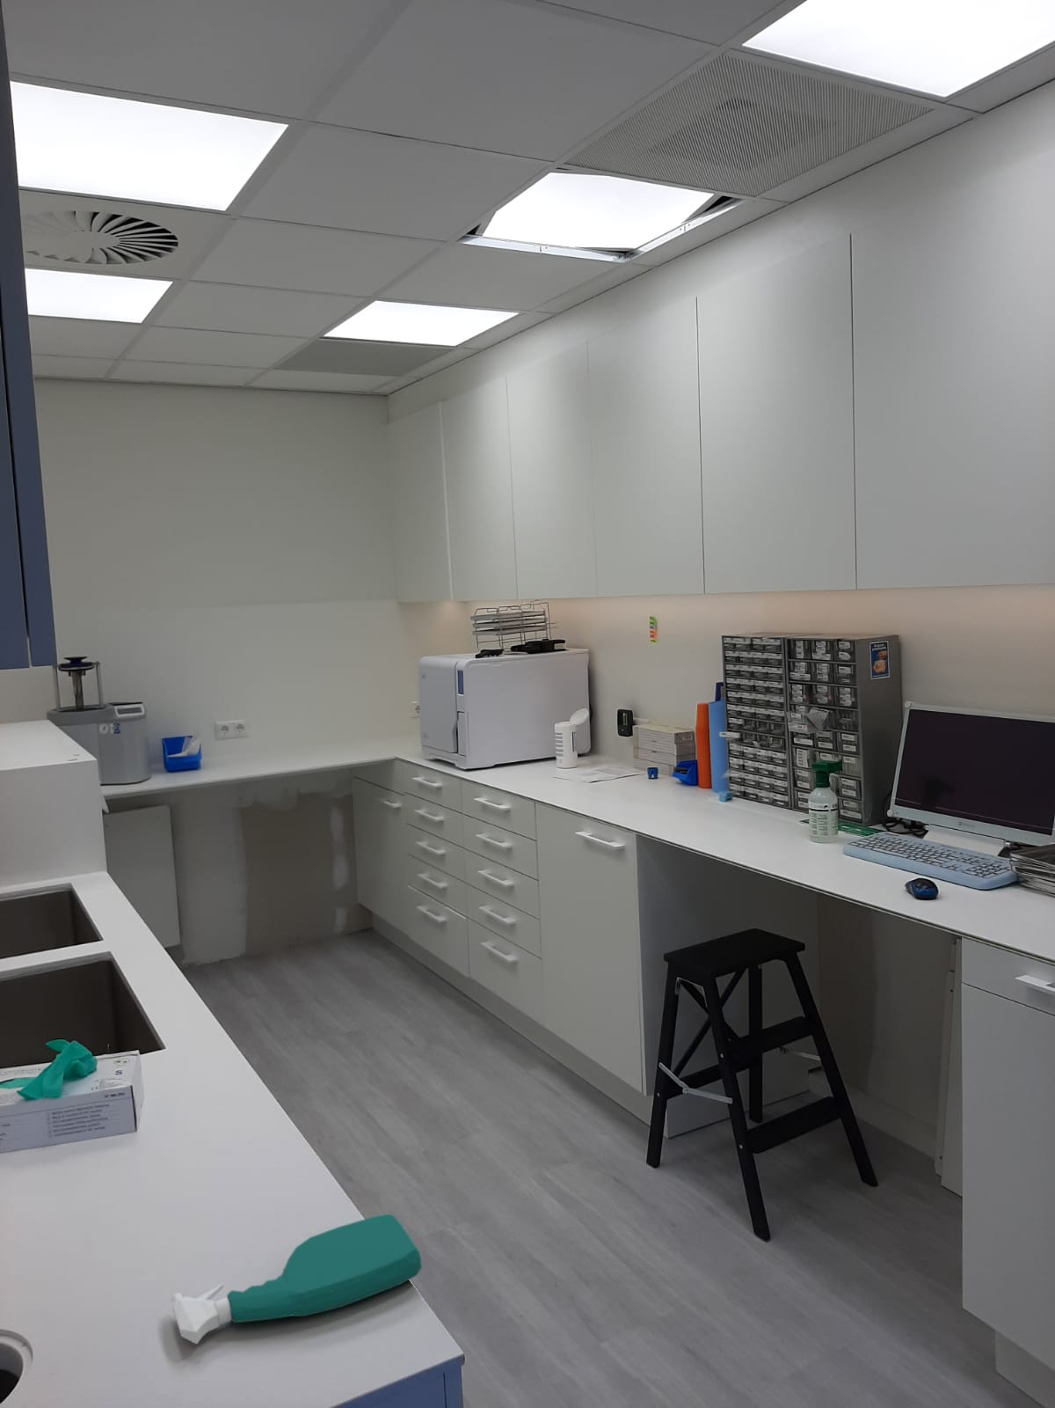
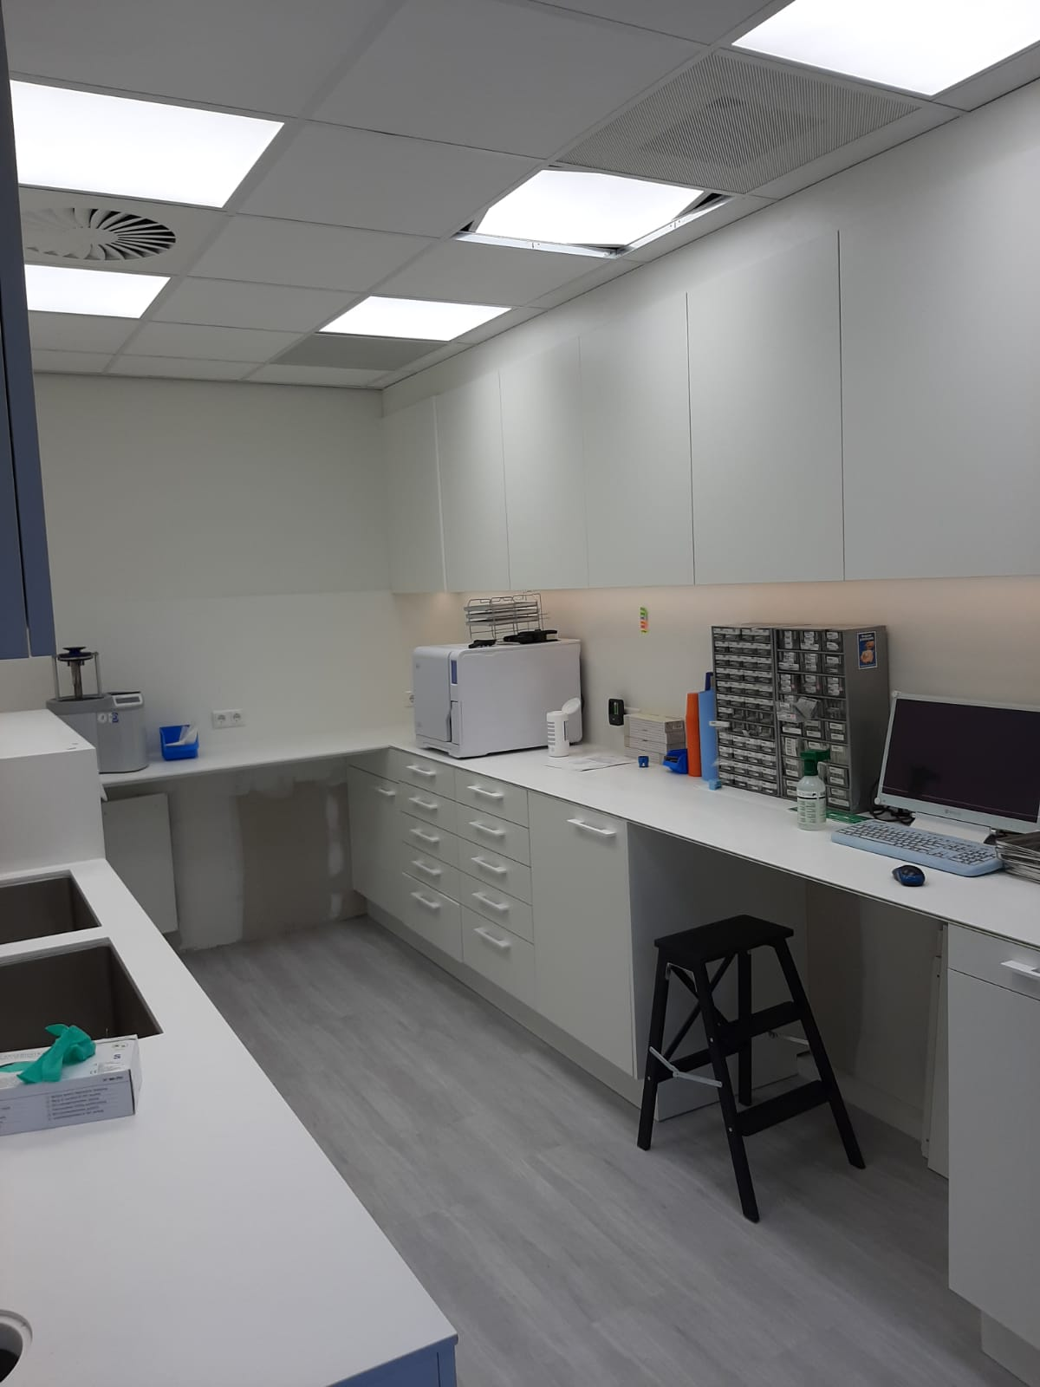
- spray bottle (298, 1278)
